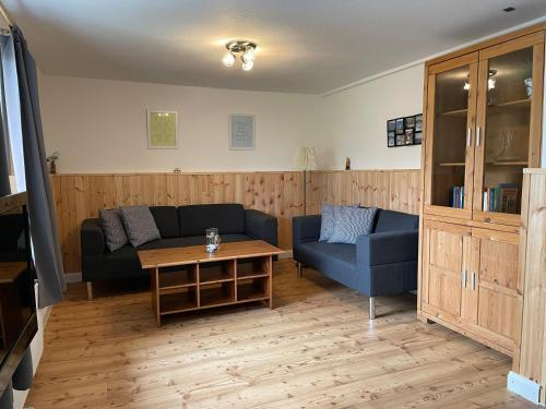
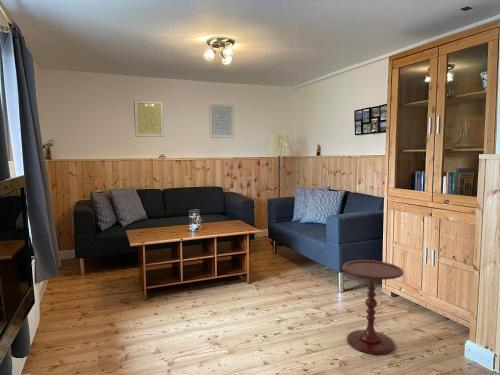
+ side table (371, 305)
